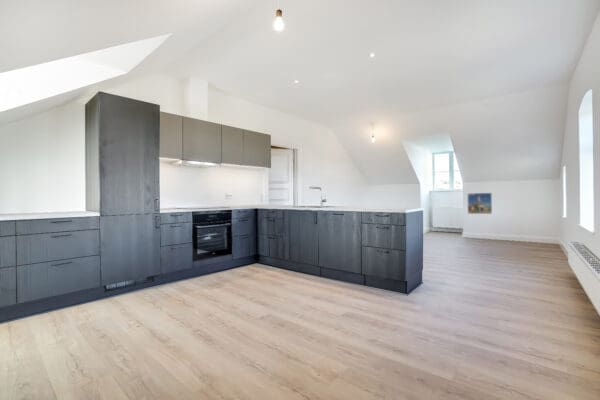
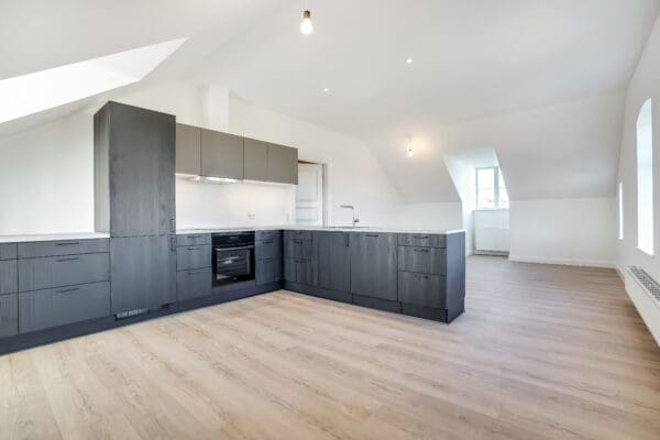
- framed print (479, 203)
